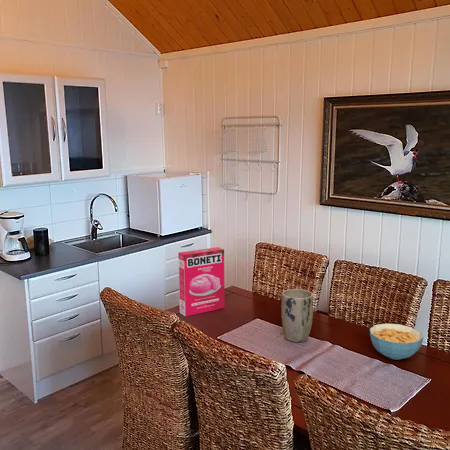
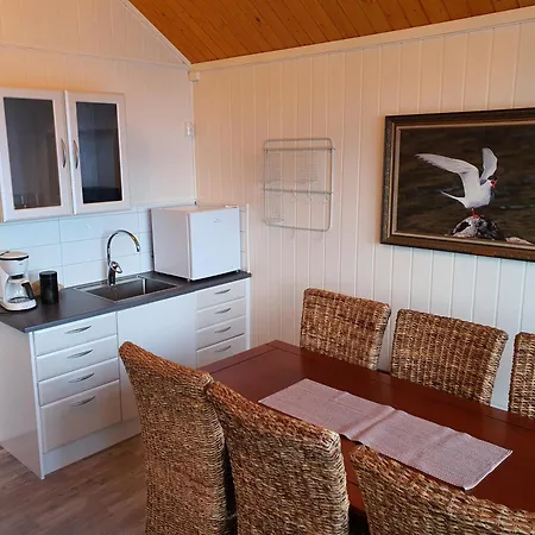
- cereal bowl (395, 344)
- cereal box (202, 280)
- plant pot (296, 315)
